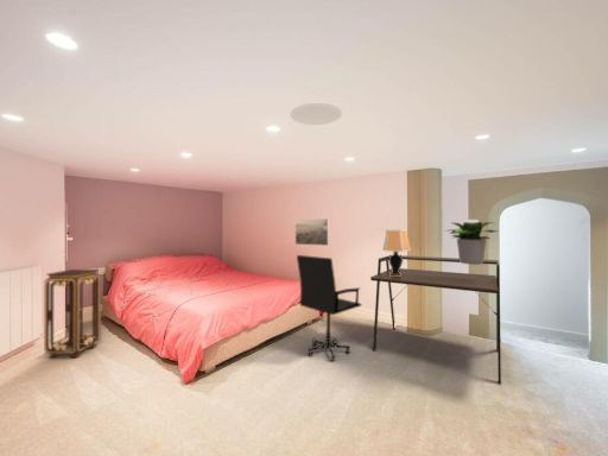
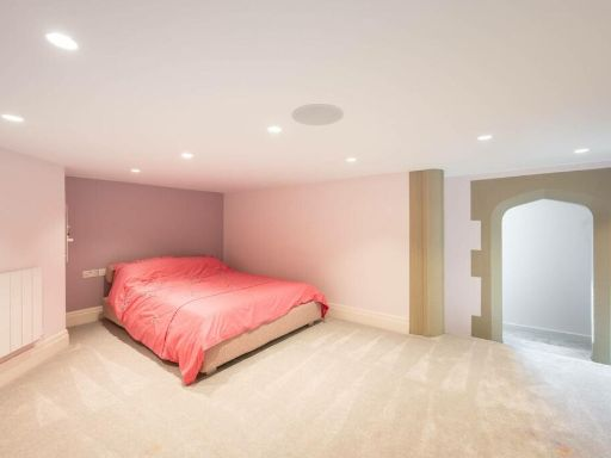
- pedestal table (74, 311)
- potted plant (468, 259)
- table lamp (394, 252)
- office chair (329, 302)
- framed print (311, 232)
- desk (435, 286)
